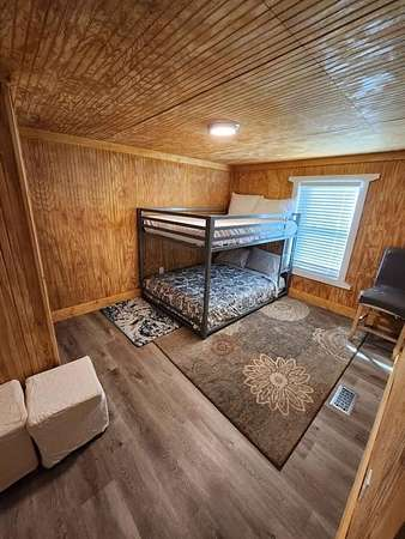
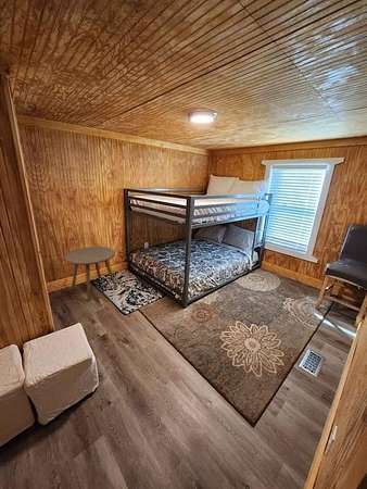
+ side table (89, 272)
